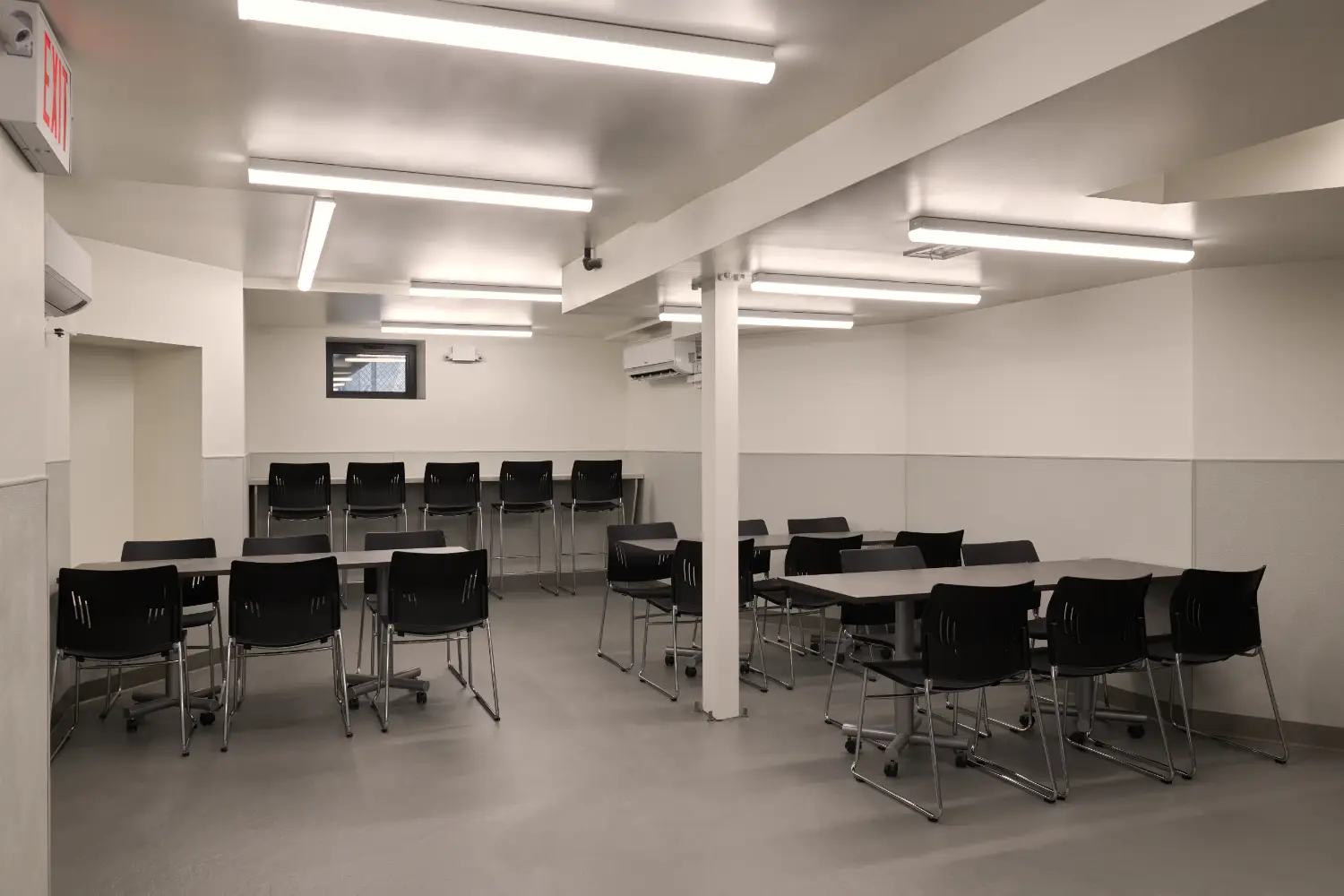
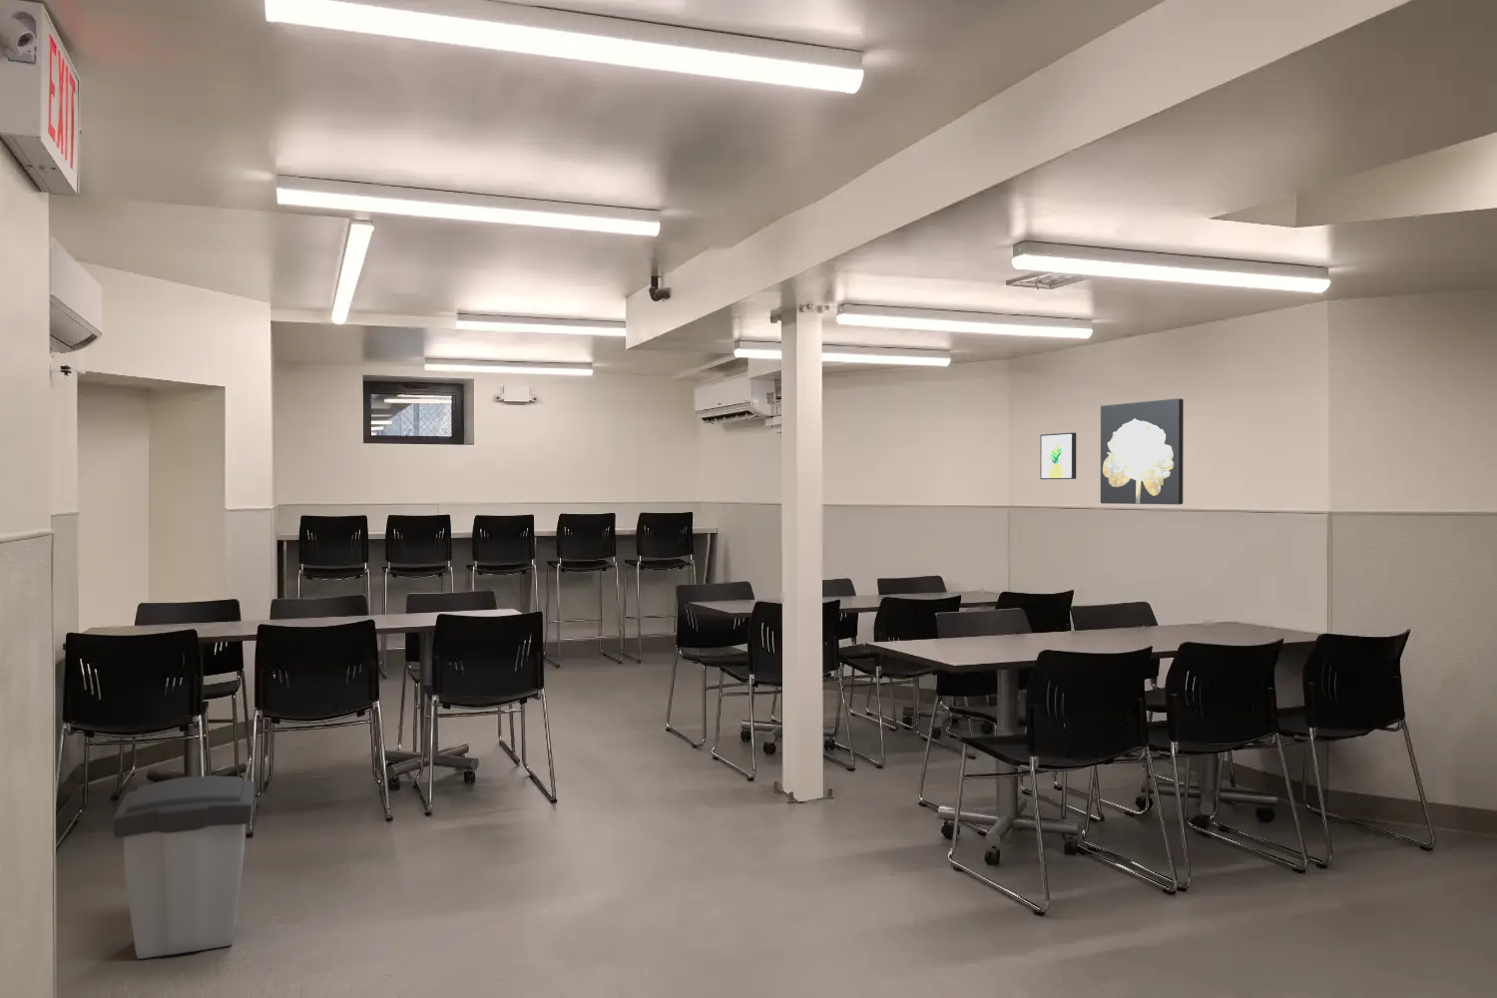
+ wall art (1139, 453)
+ wall art (1058, 456)
+ trash can (187, 864)
